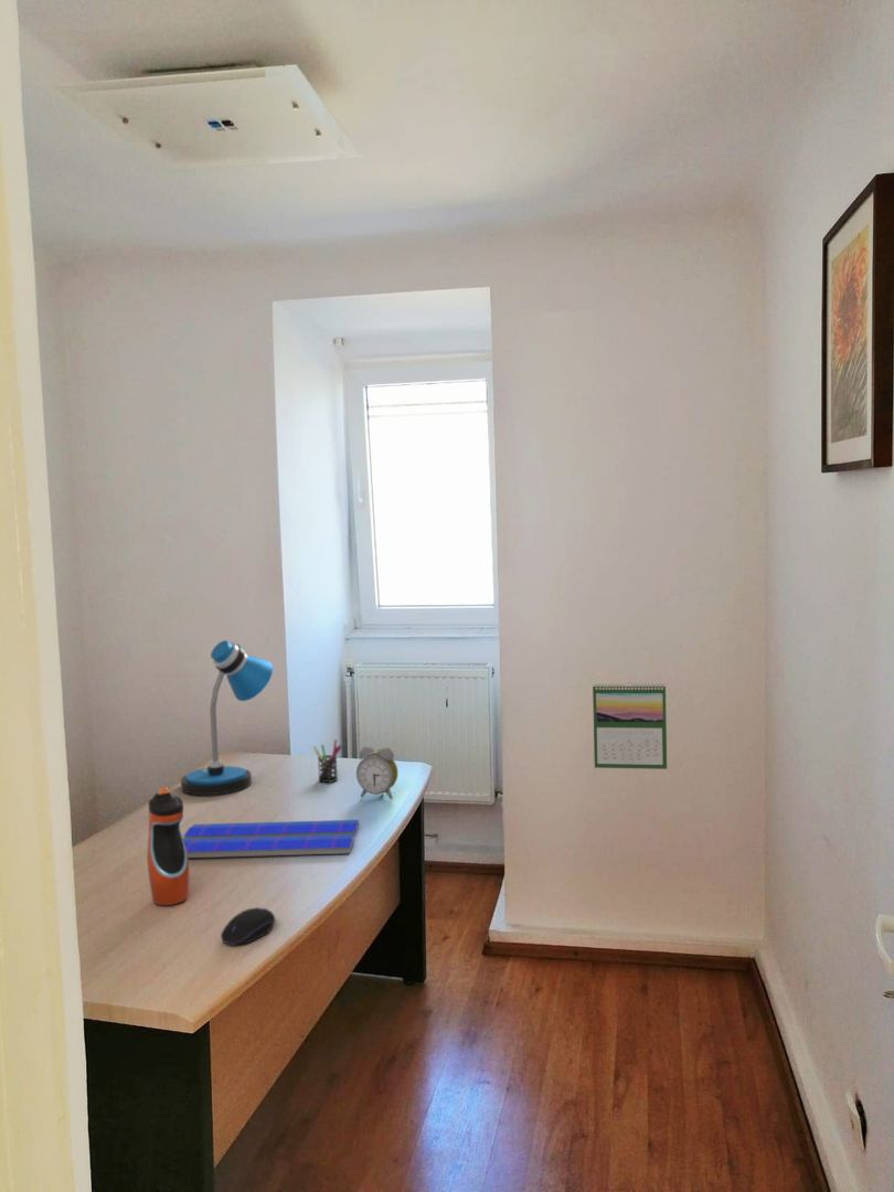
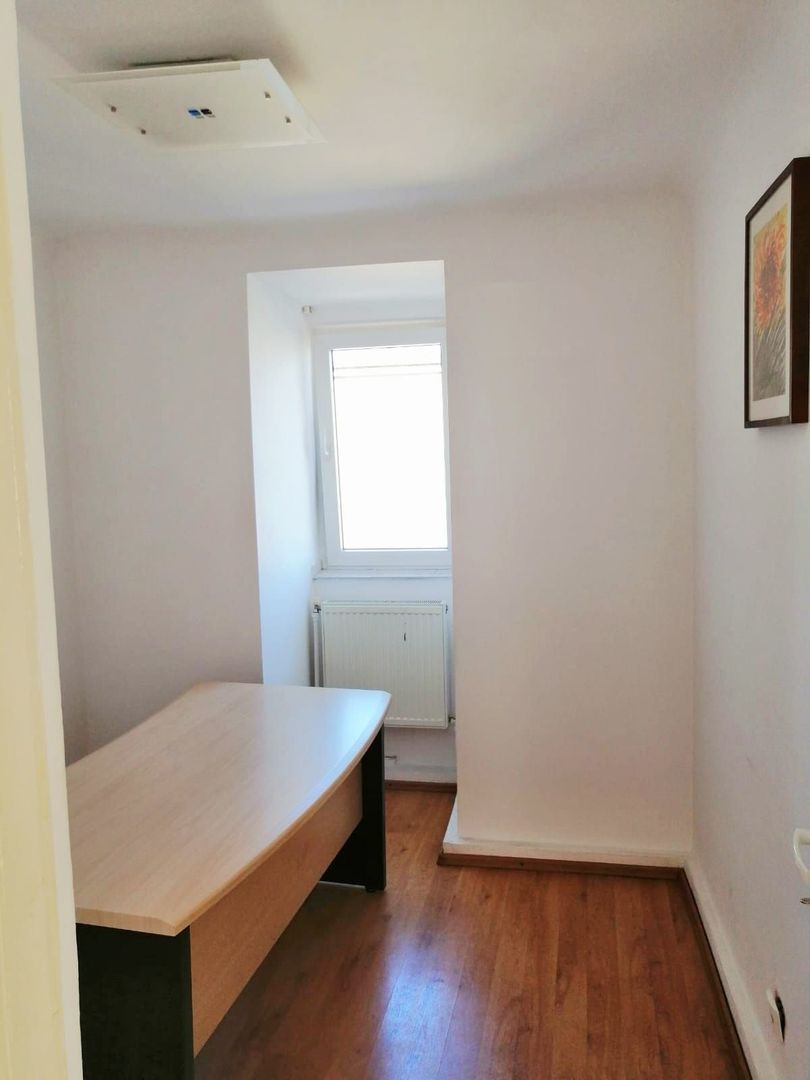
- keyboard (268, 837)
- desk lamp (215, 711)
- water bottle (167, 843)
- alarm clock (377, 771)
- pen holder (327, 759)
- computer mouse (247, 923)
- calendar (629, 725)
